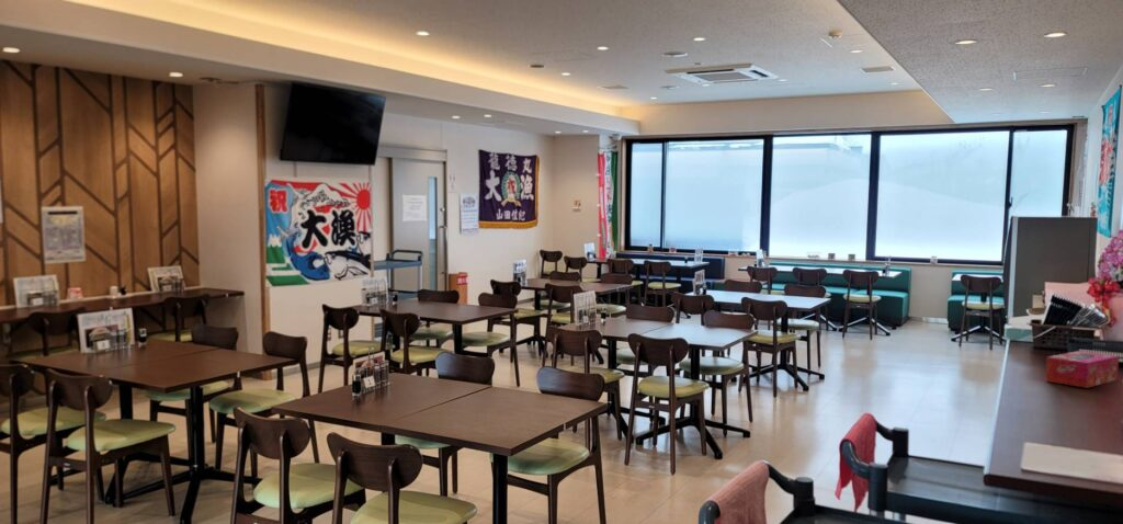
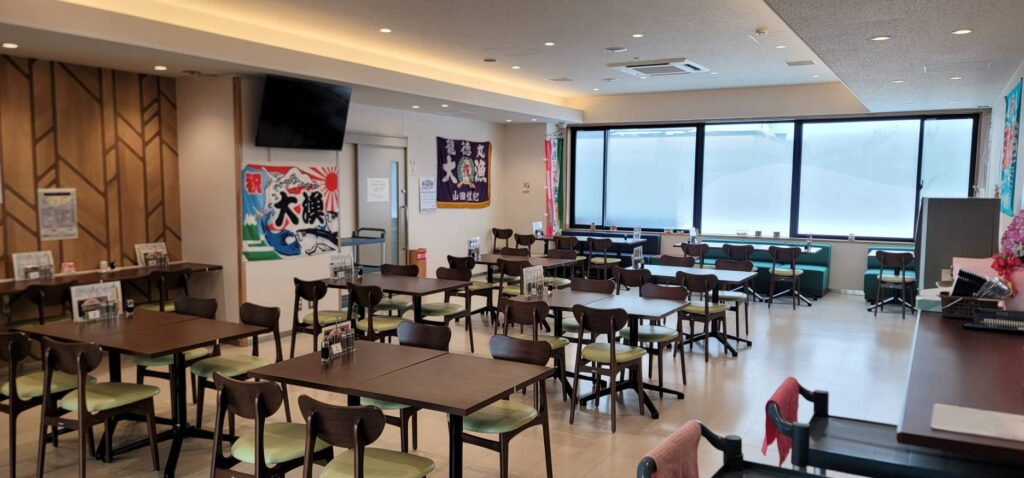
- tissue box (1082, 368)
